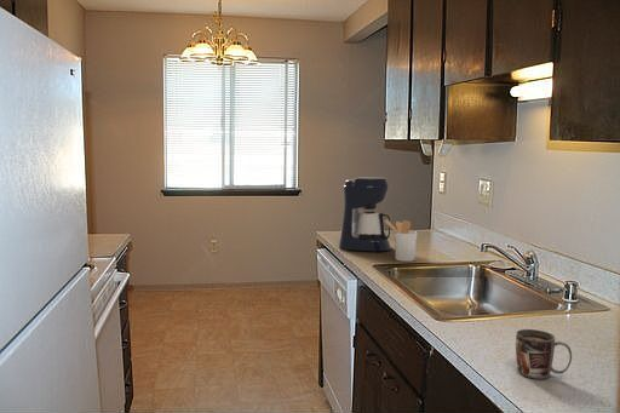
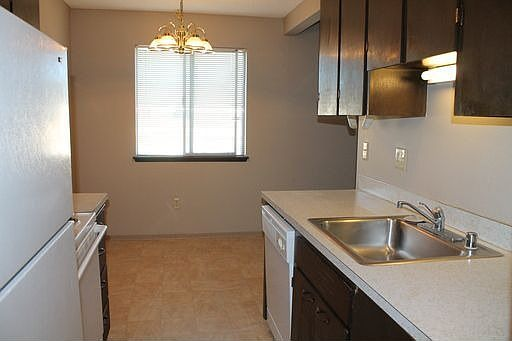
- mug (542, 355)
- coffee maker (364, 212)
- utensil holder (400, 239)
